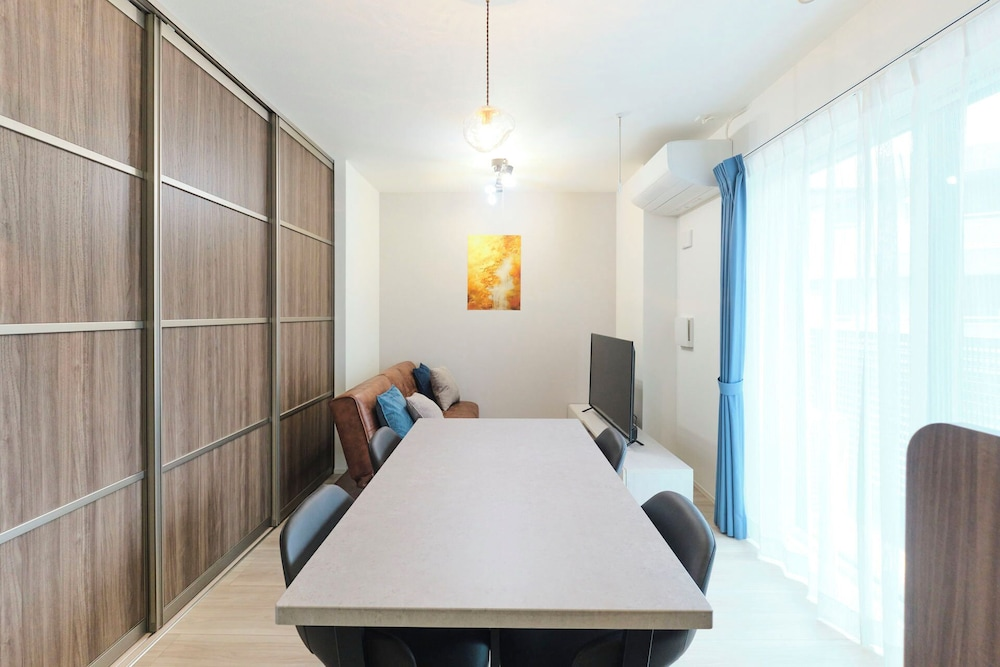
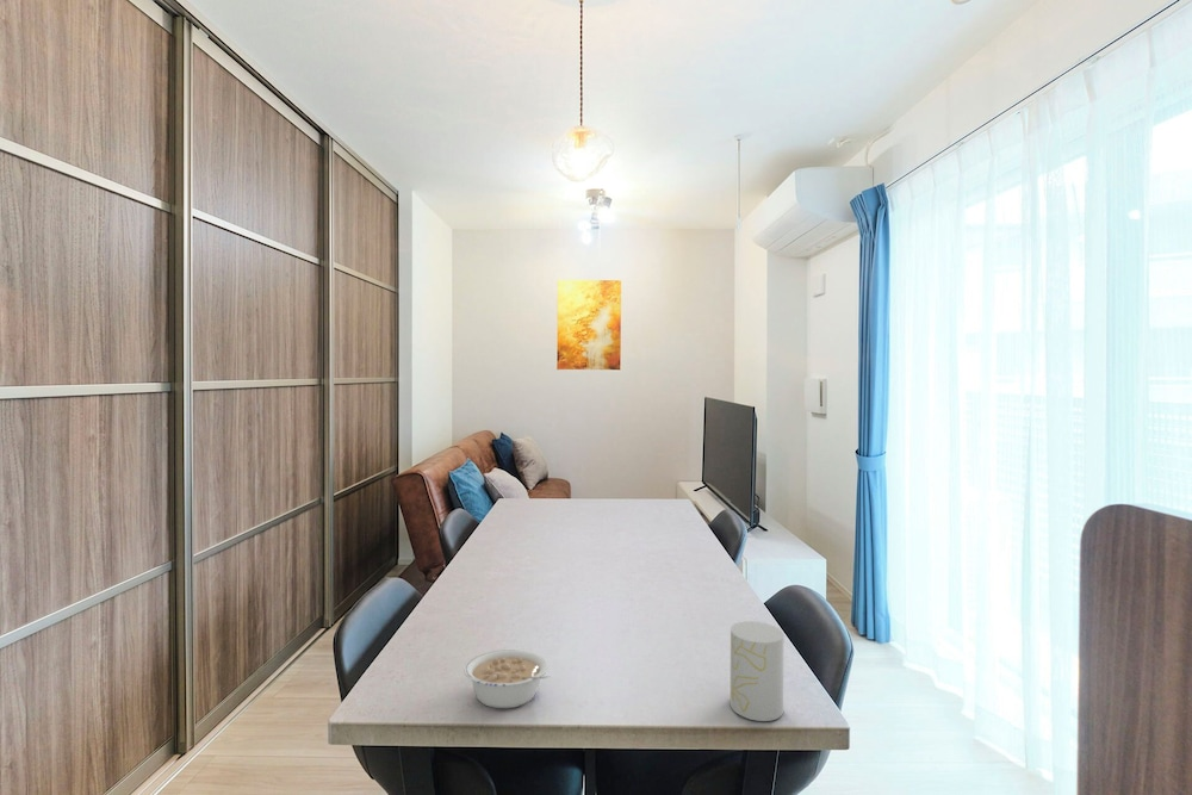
+ cup (756, 669)
+ legume (509, 677)
